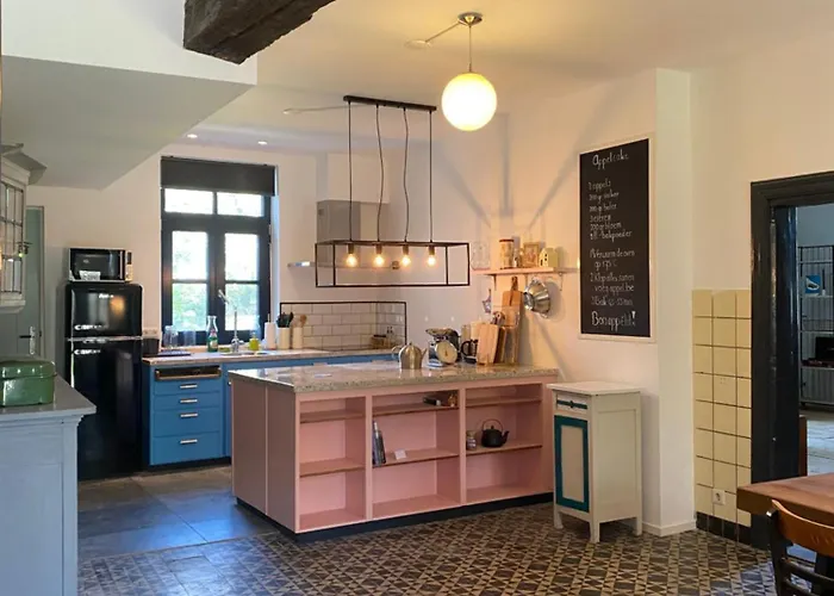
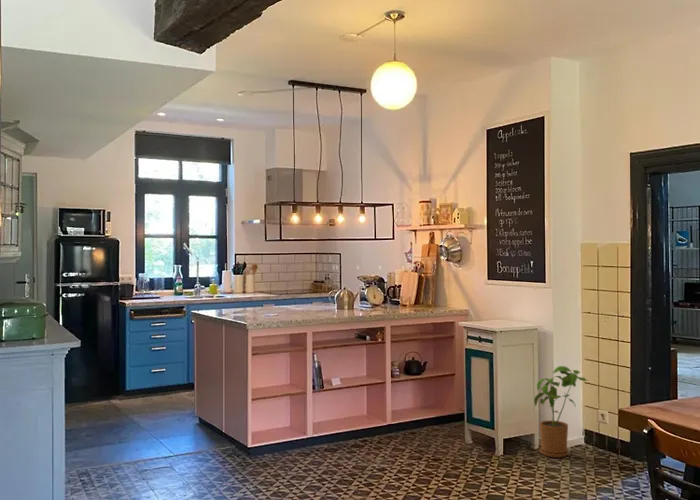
+ house plant (553, 410)
